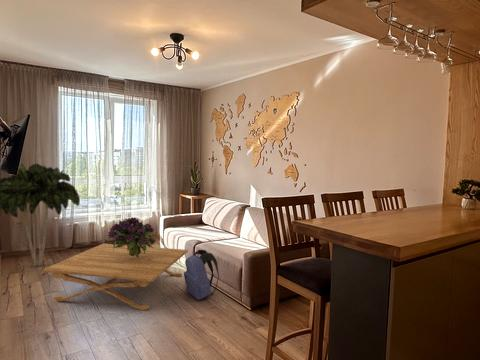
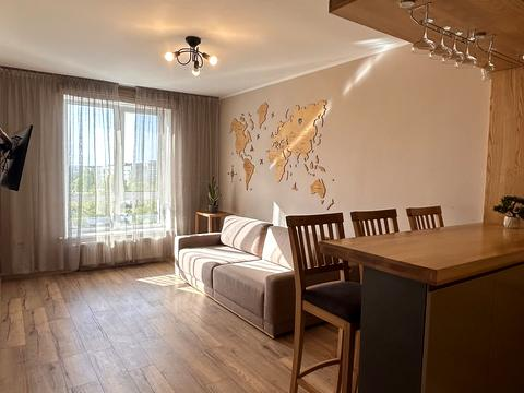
- backpack (202, 271)
- coffee table (123, 272)
- indoor plant (38, 214)
- bouquet (132, 237)
